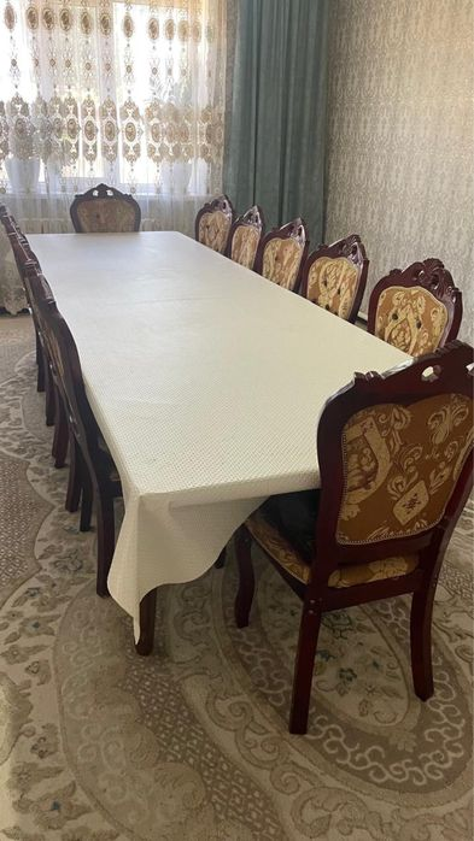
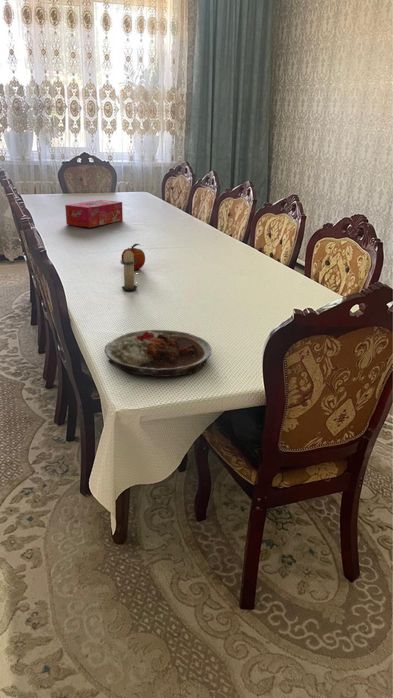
+ plate (158, 348)
+ fruit (134, 256)
+ tissue box (95, 213)
+ candle (128, 268)
